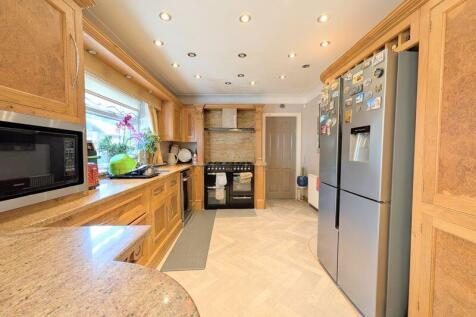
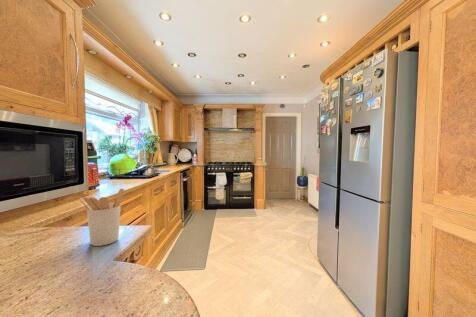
+ utensil holder (102, 217)
